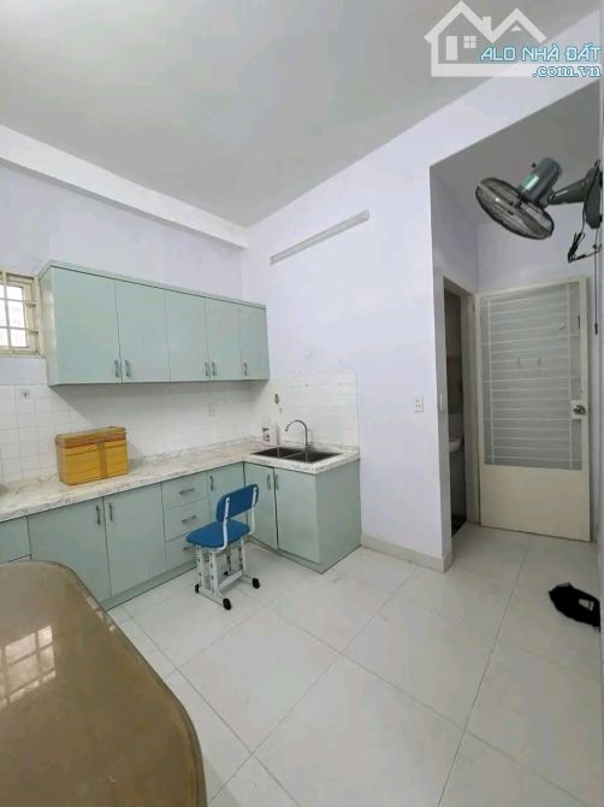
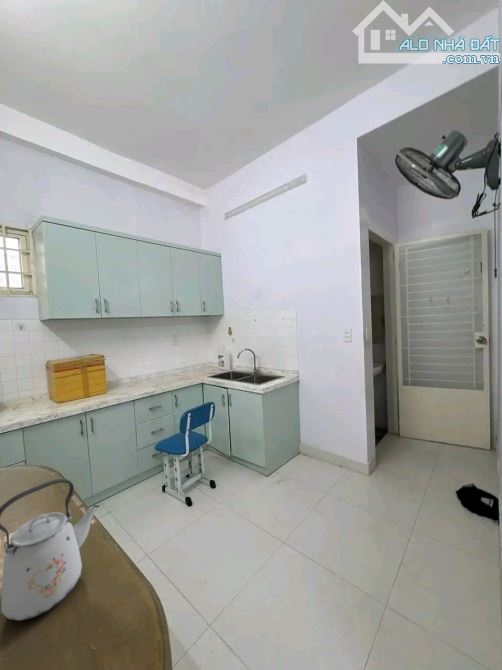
+ kettle (55, 532)
